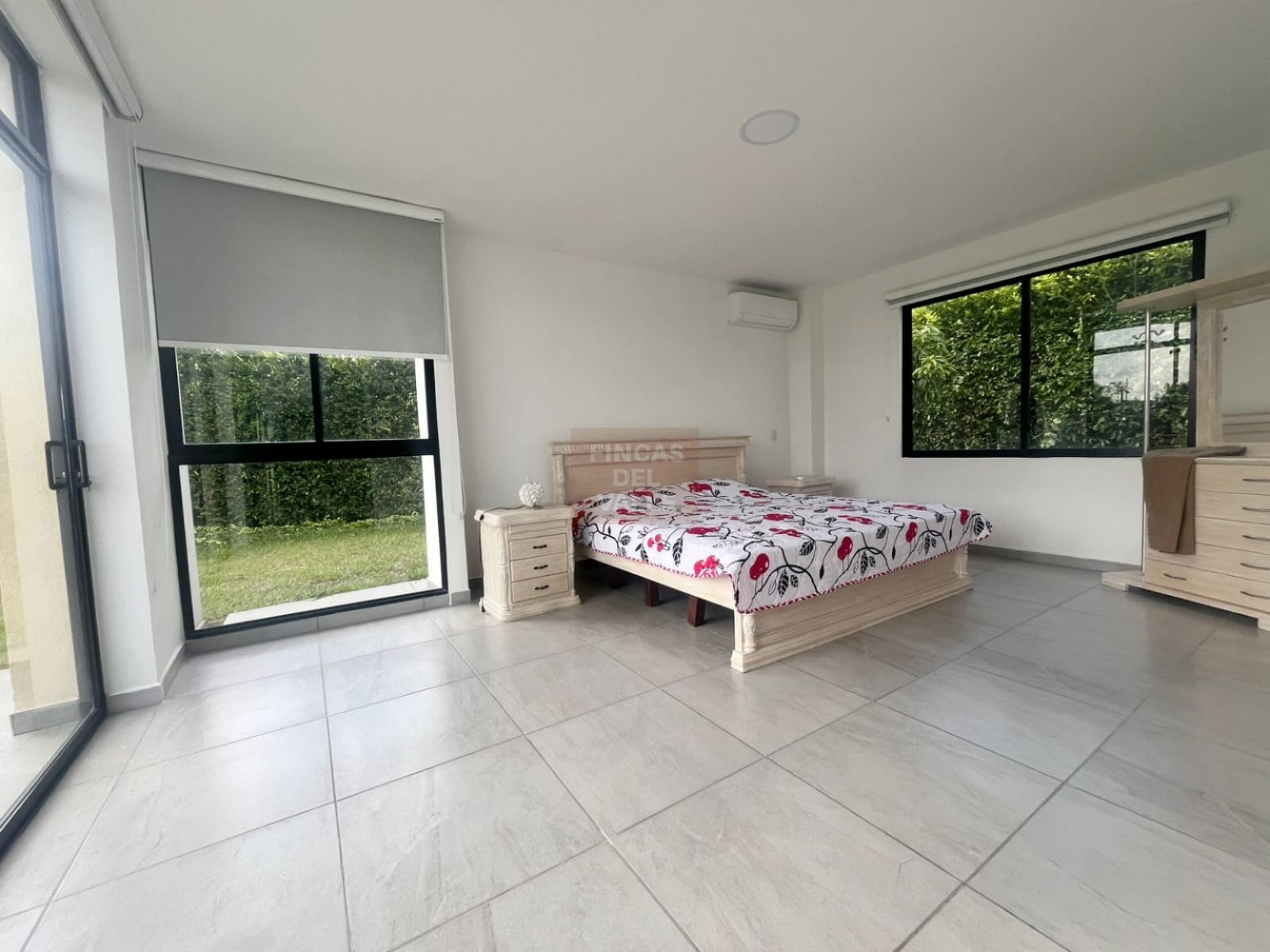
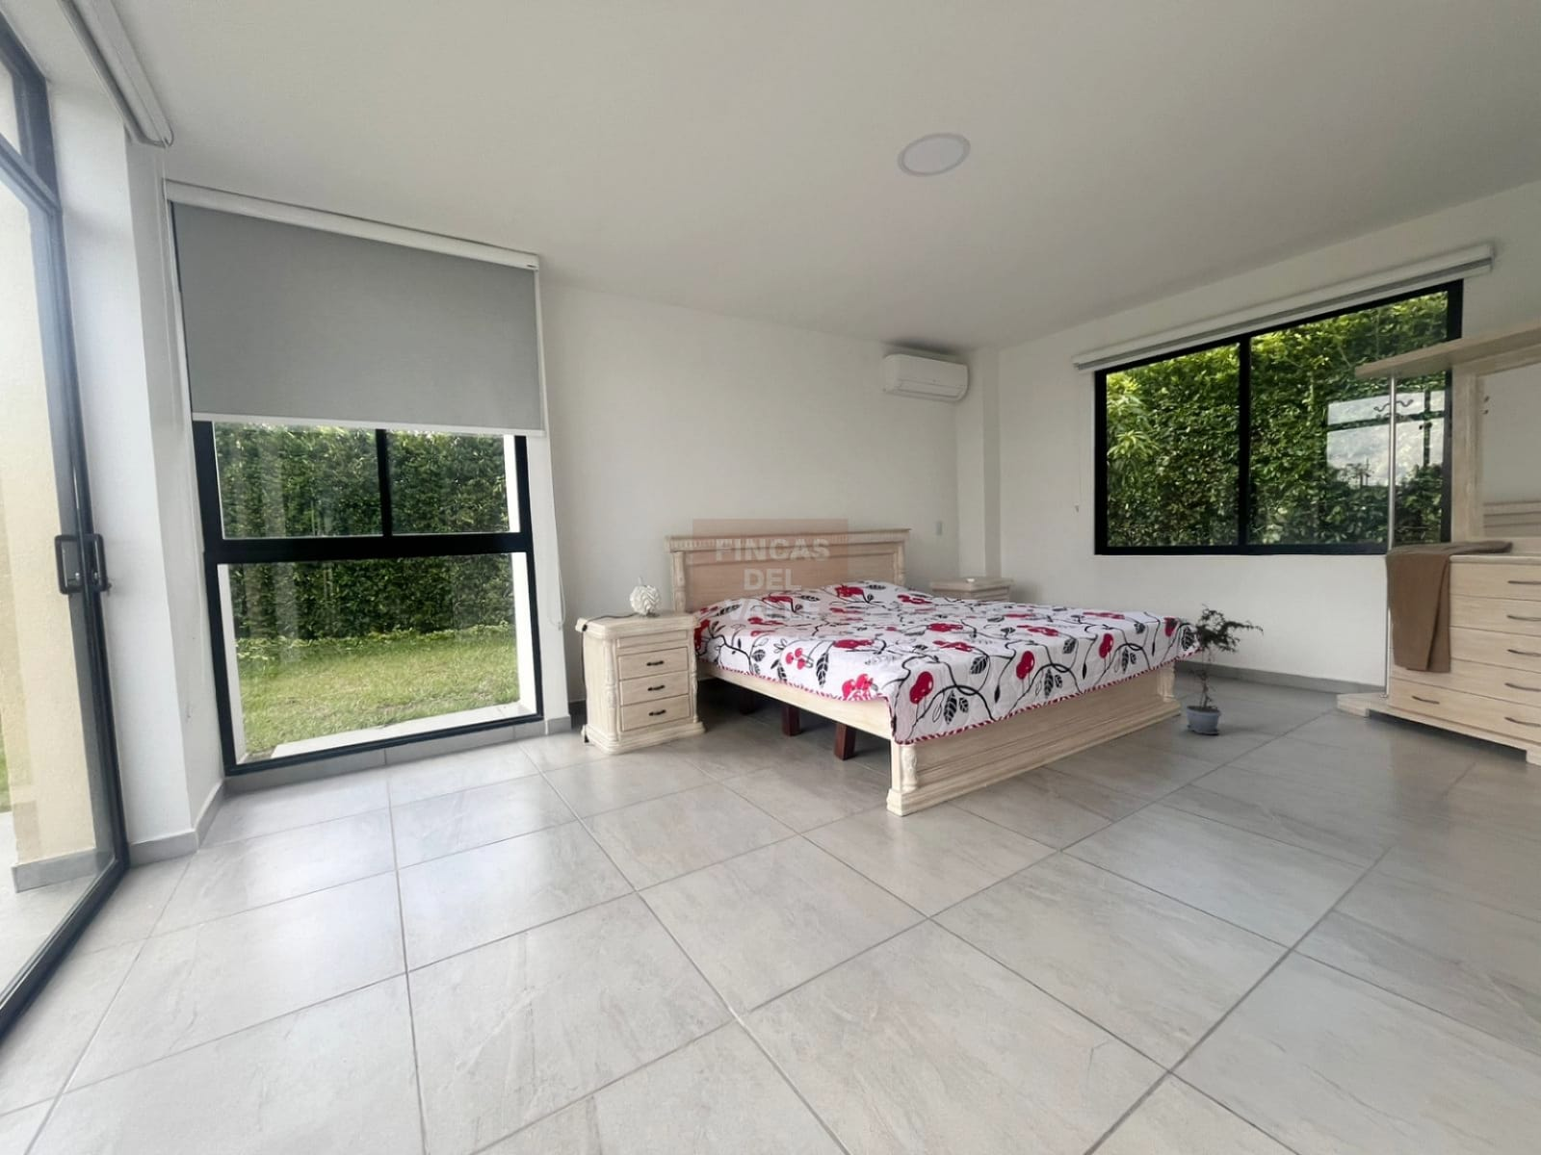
+ potted plant (1206, 668)
